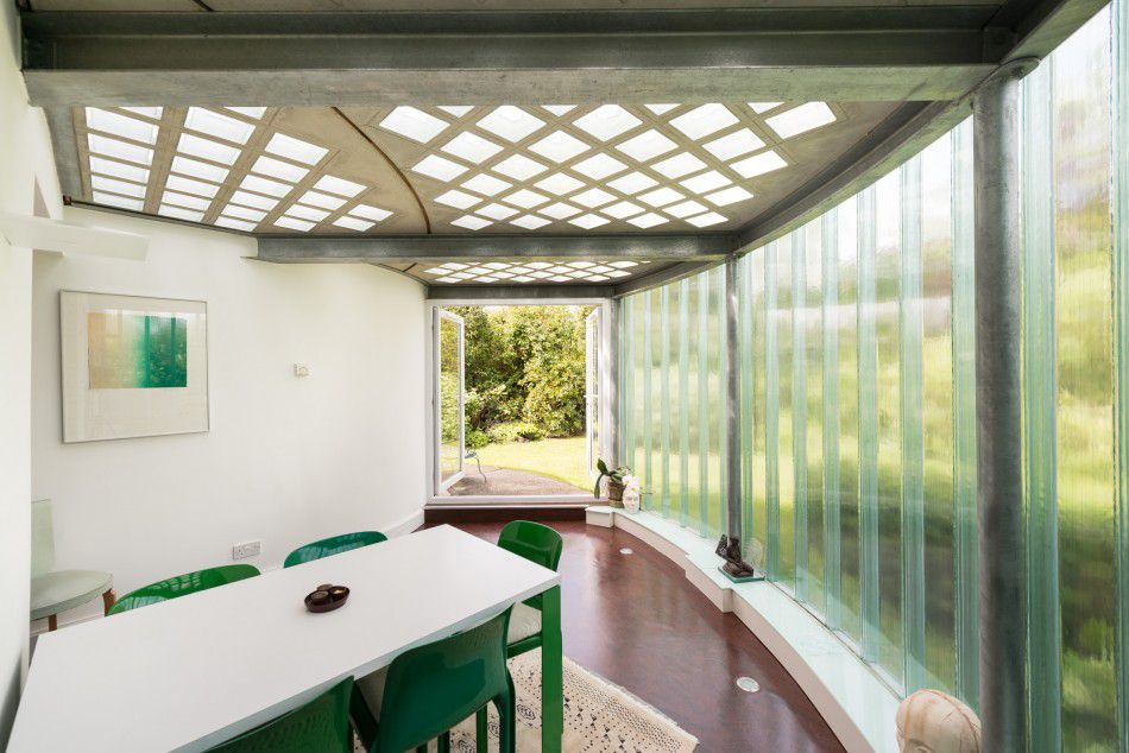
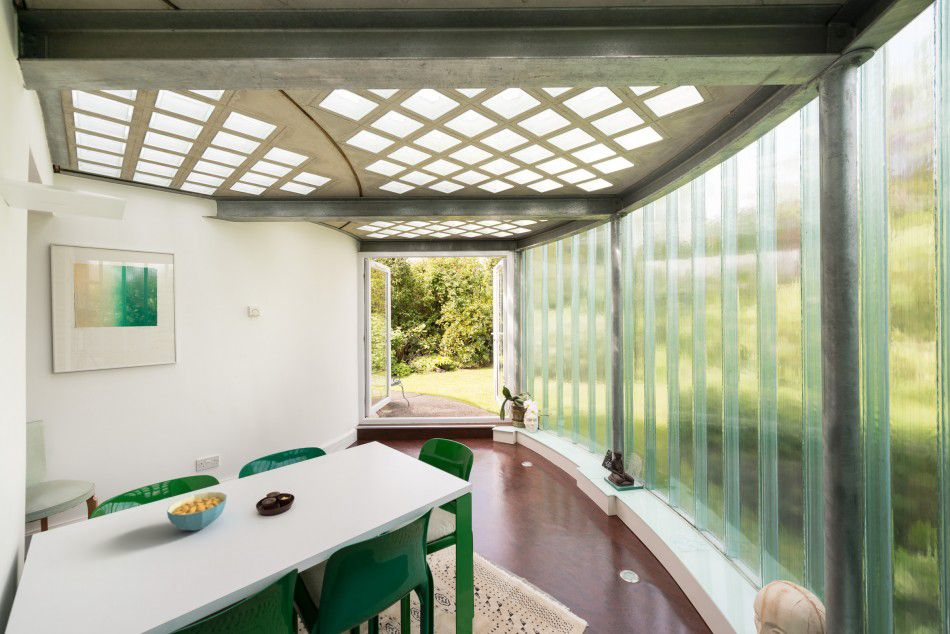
+ cereal bowl (198, 514)
